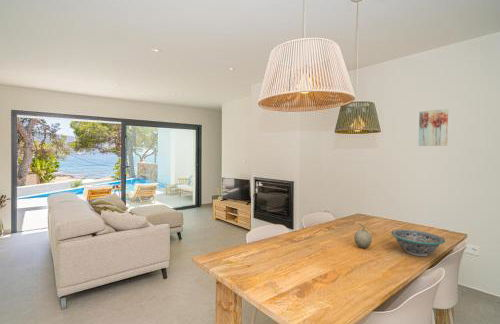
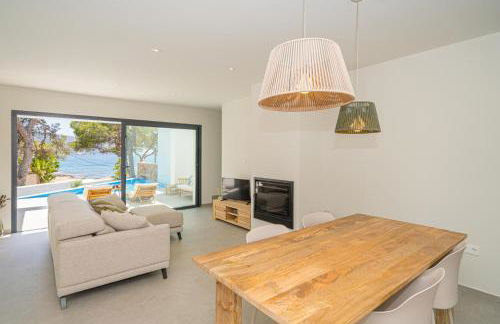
- decorative bowl (416, 244)
- fruit (363, 236)
- wall art (432, 128)
